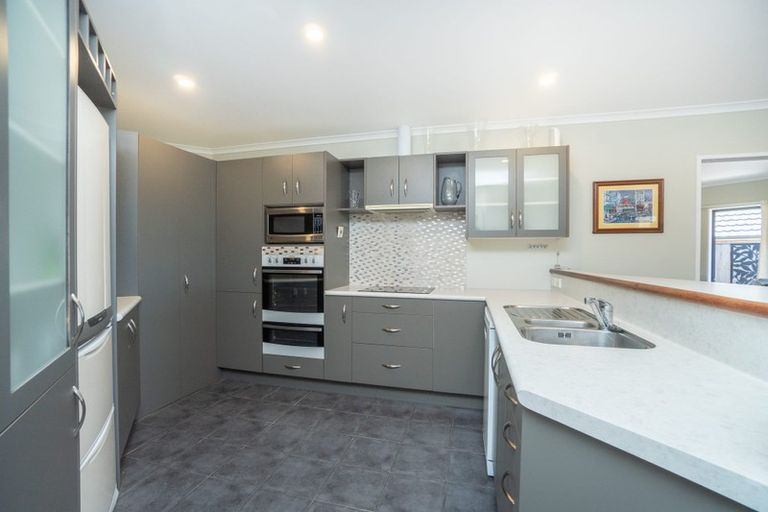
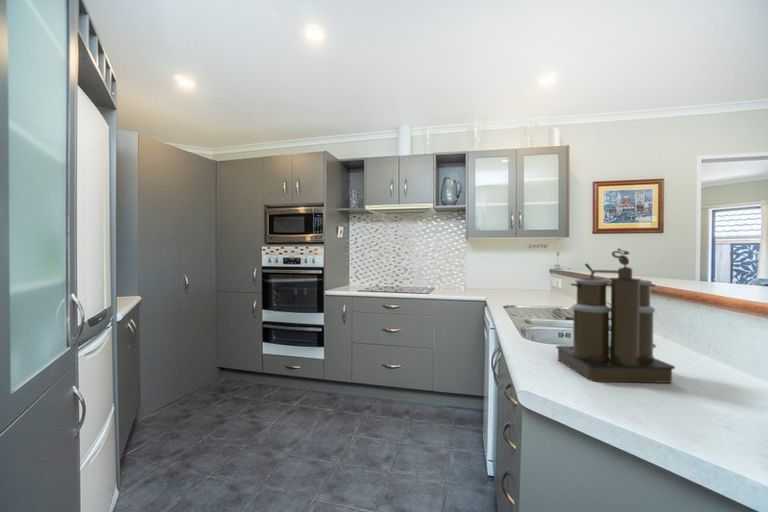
+ coffee maker (610, 309)
